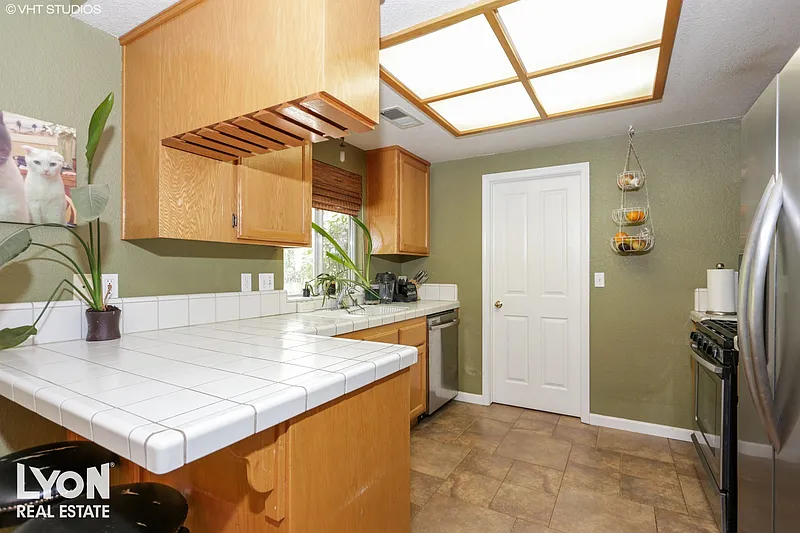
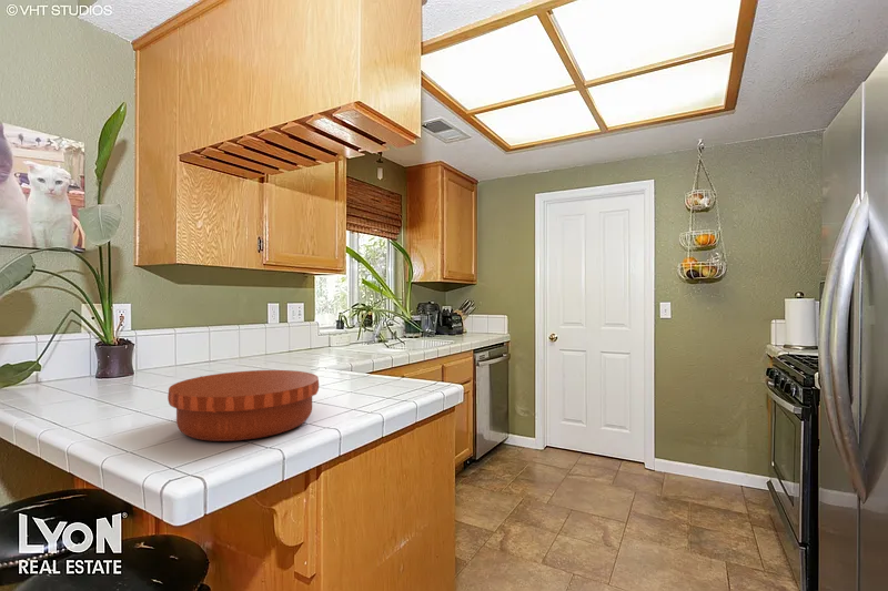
+ bowl (248, 403)
